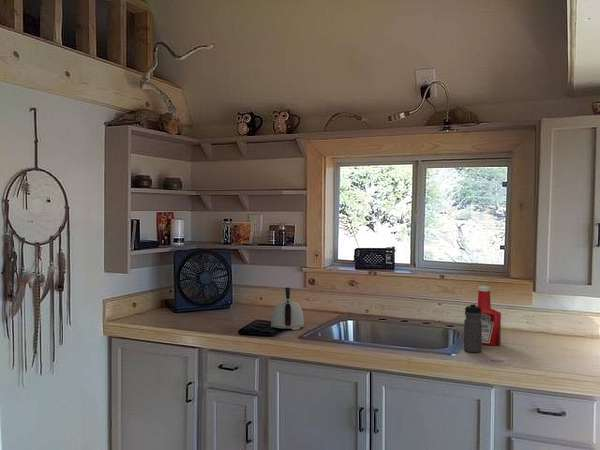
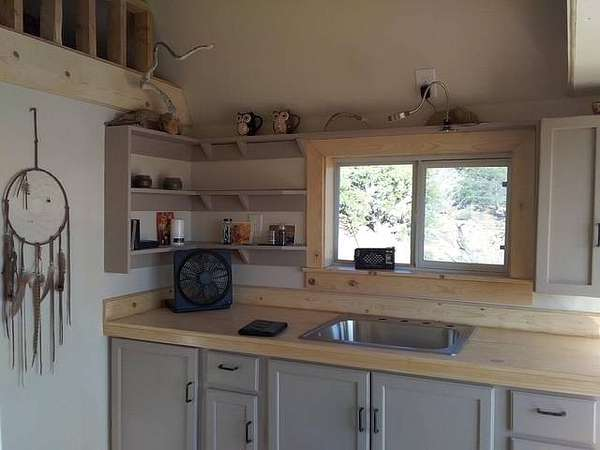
- water bottle (472, 327)
- soap bottle (483, 314)
- kettle (287, 307)
